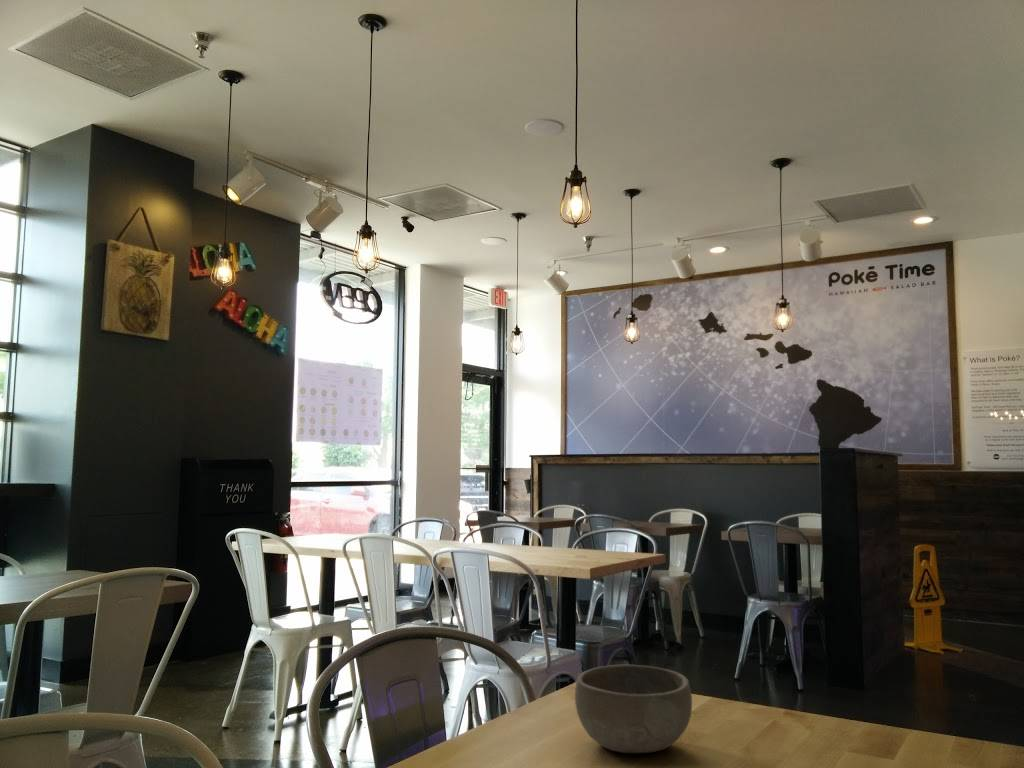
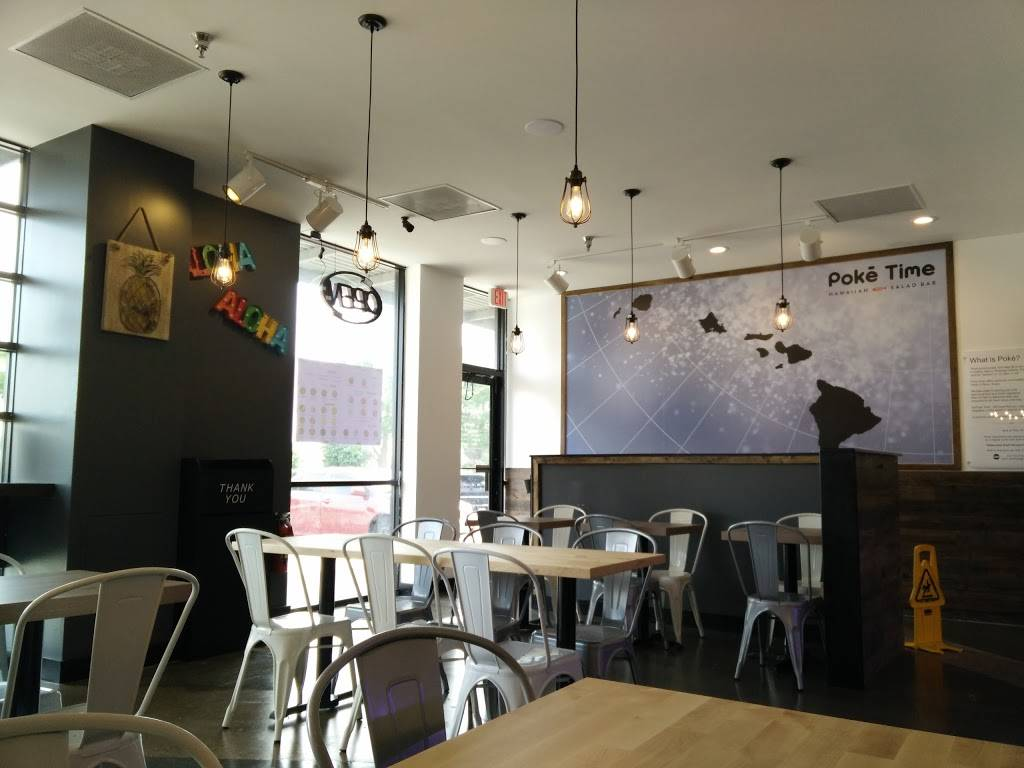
- bowl (632, 710)
